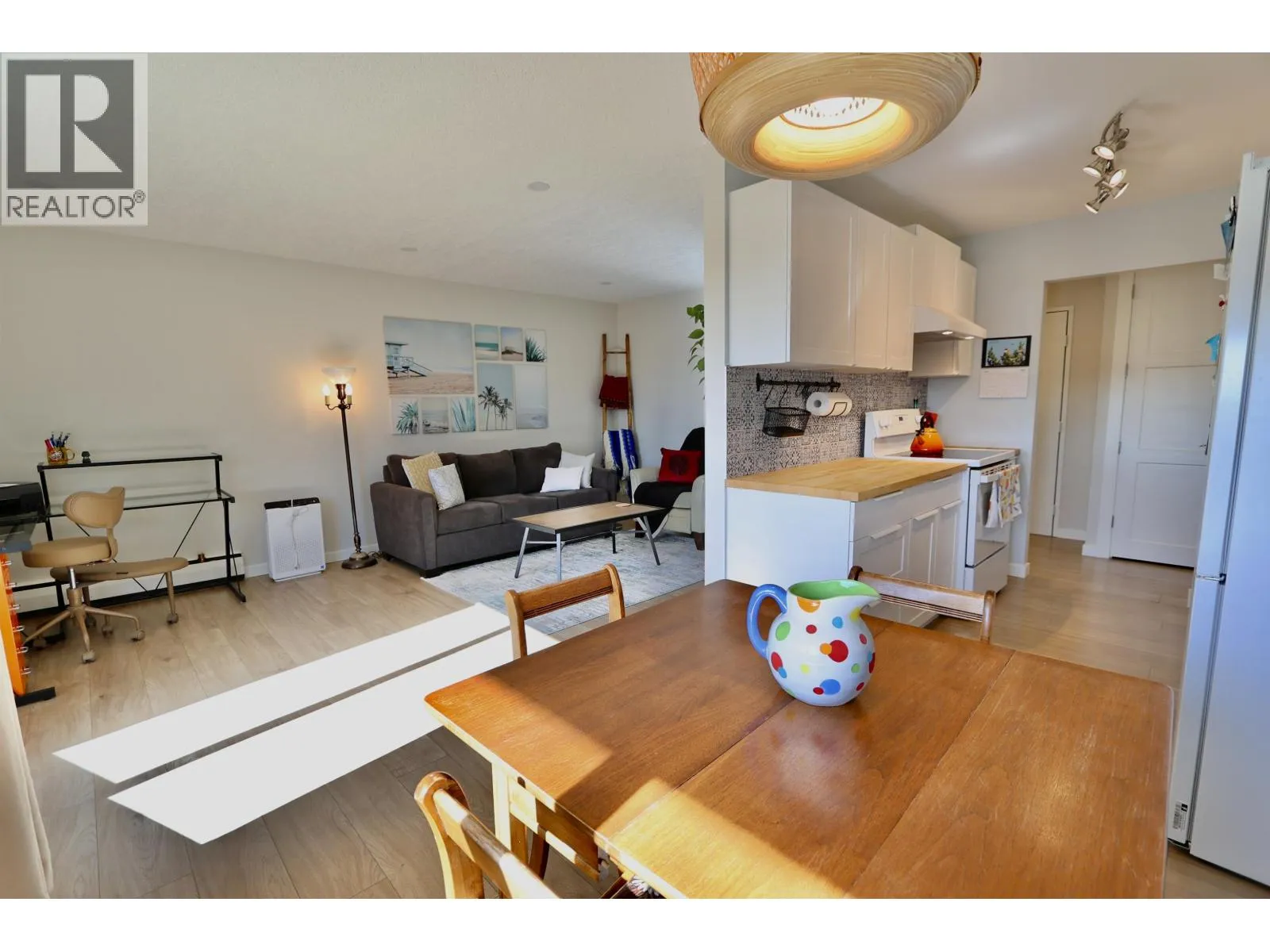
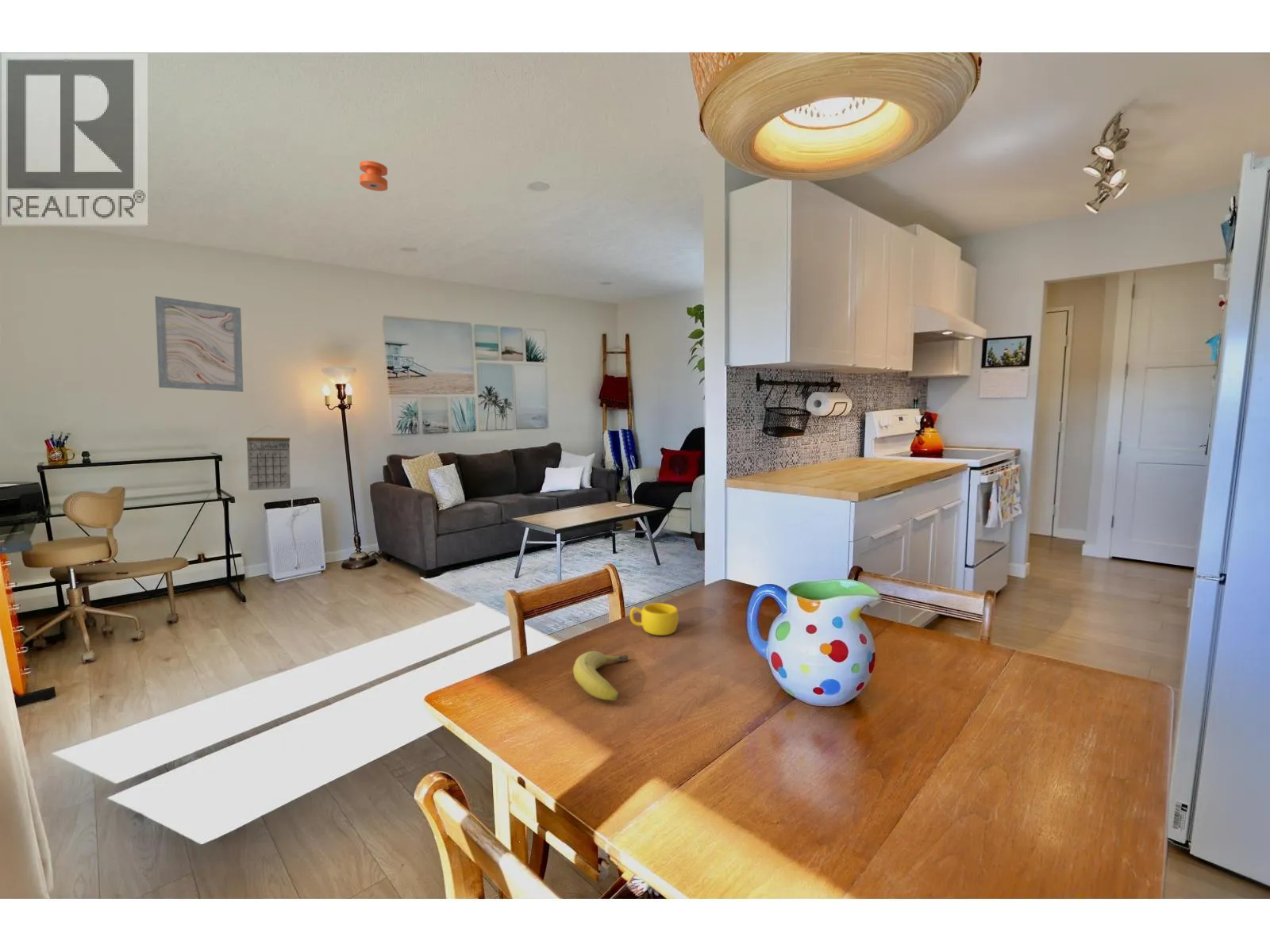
+ cup (653, 619)
+ calendar (269, 457)
+ fruit (599, 666)
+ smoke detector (373, 176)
+ wall art (201, 346)
